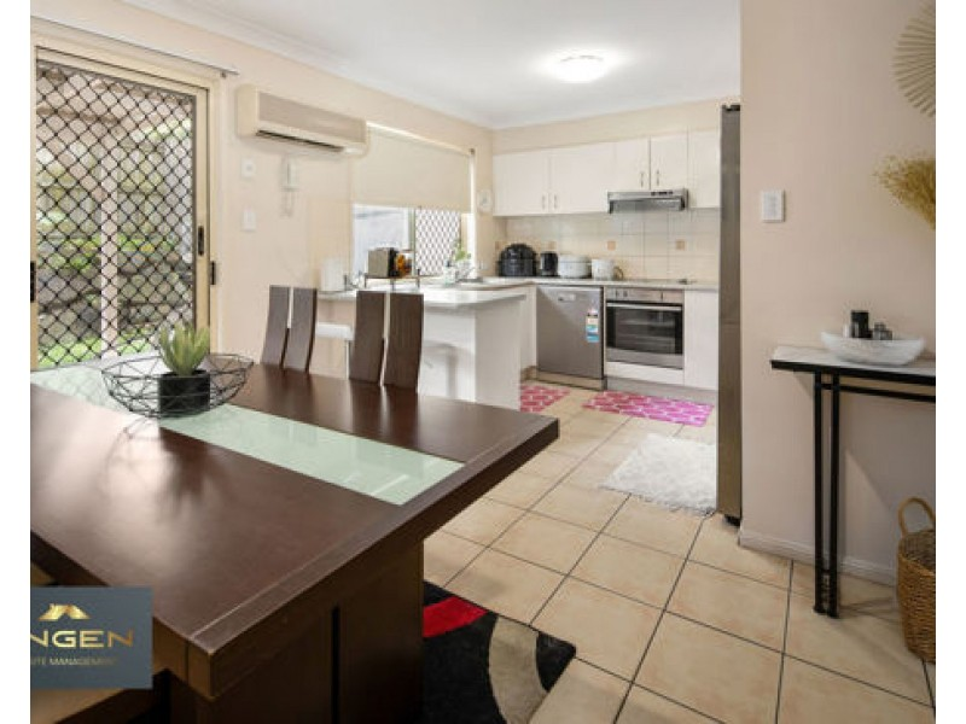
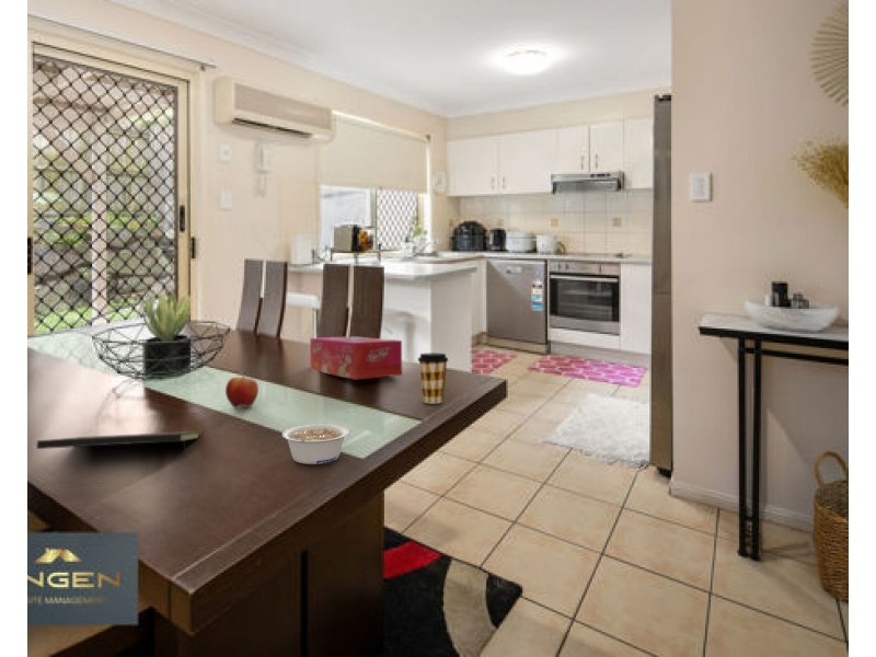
+ legume (316, 442)
+ apple (242, 391)
+ coffee cup (433, 378)
+ tissue box (354, 355)
+ notepad (128, 439)
